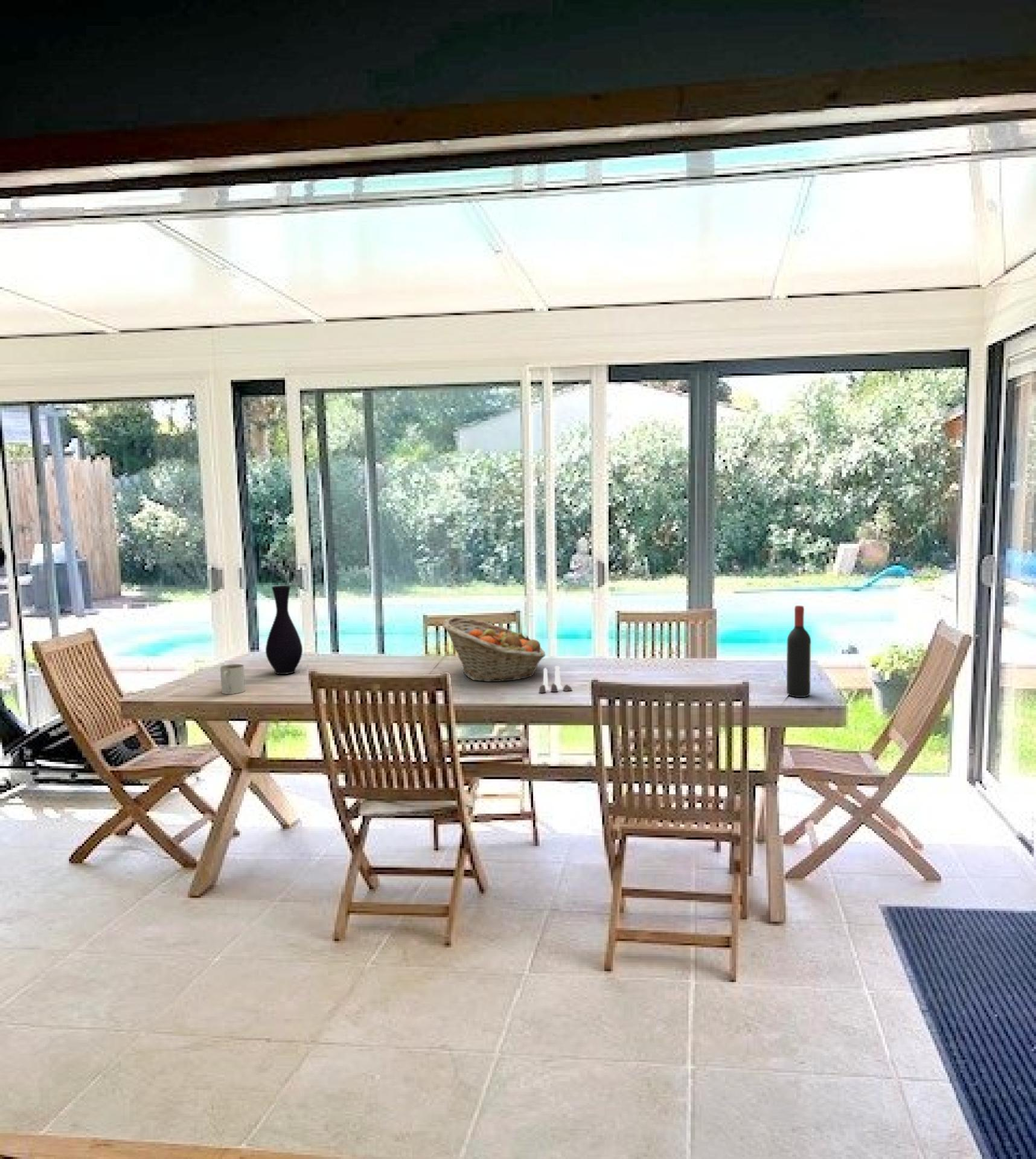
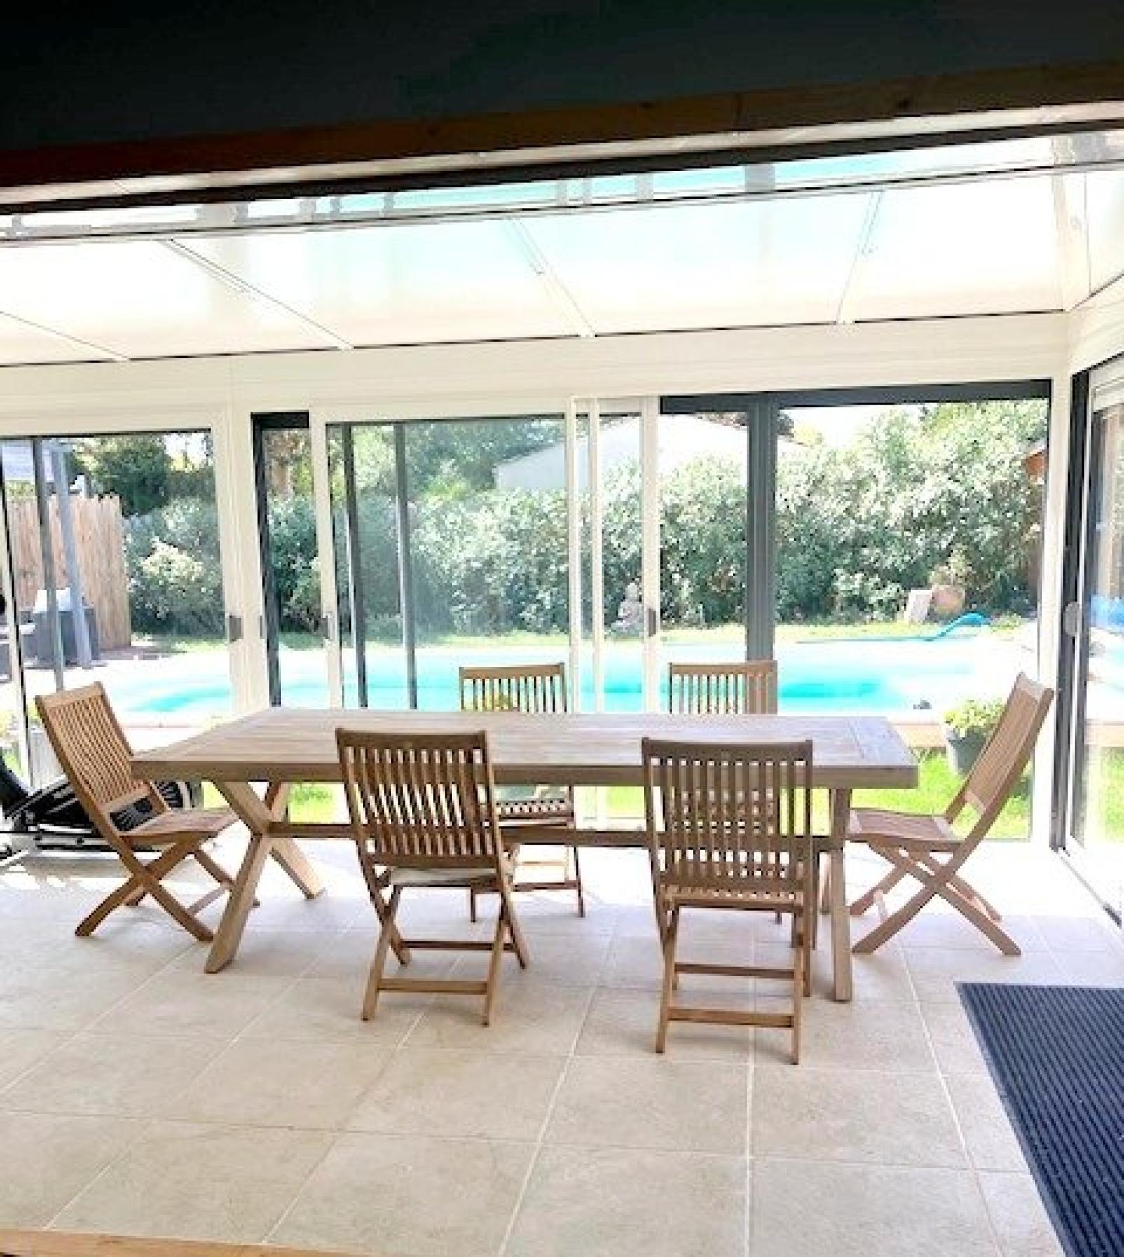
- wine bottle (799, 650)
- fruit basket (494, 646)
- salt and pepper shaker set (555, 678)
- vase (283, 629)
- mug (231, 680)
